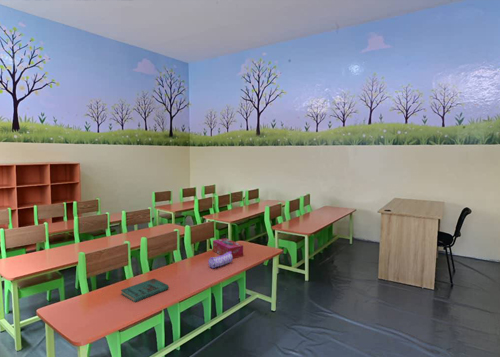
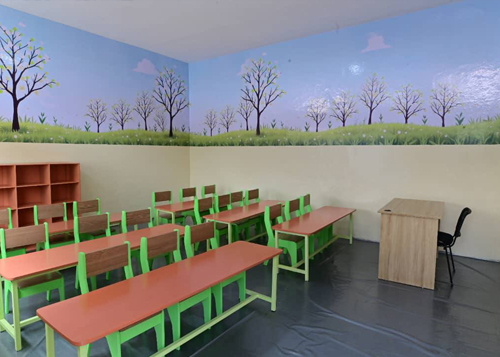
- tissue box (227, 248)
- book (145, 289)
- pencil case (220, 259)
